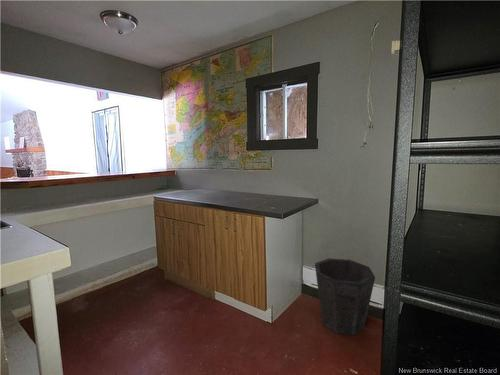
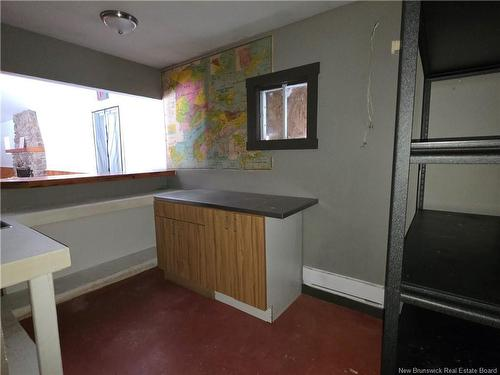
- waste bin (342, 295)
